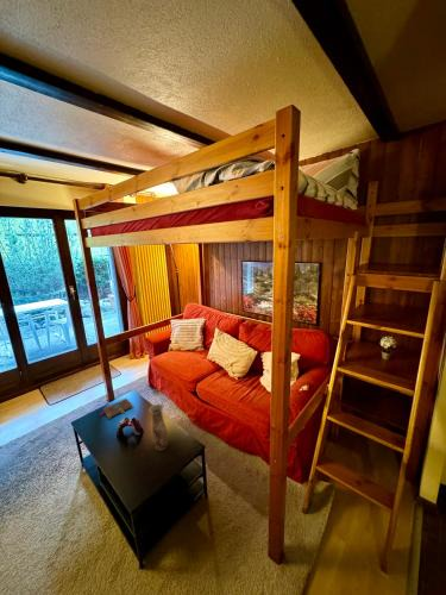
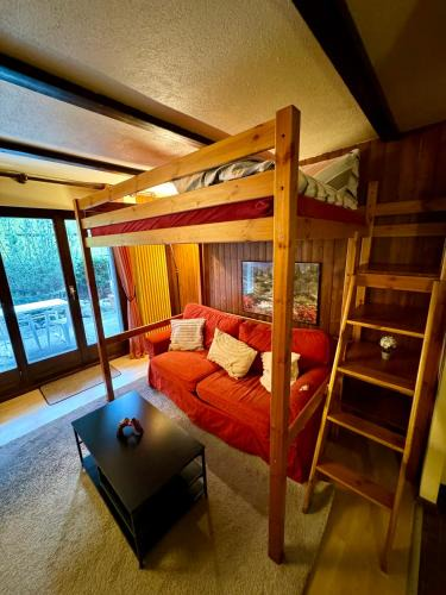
- book (115, 408)
- vase (158, 426)
